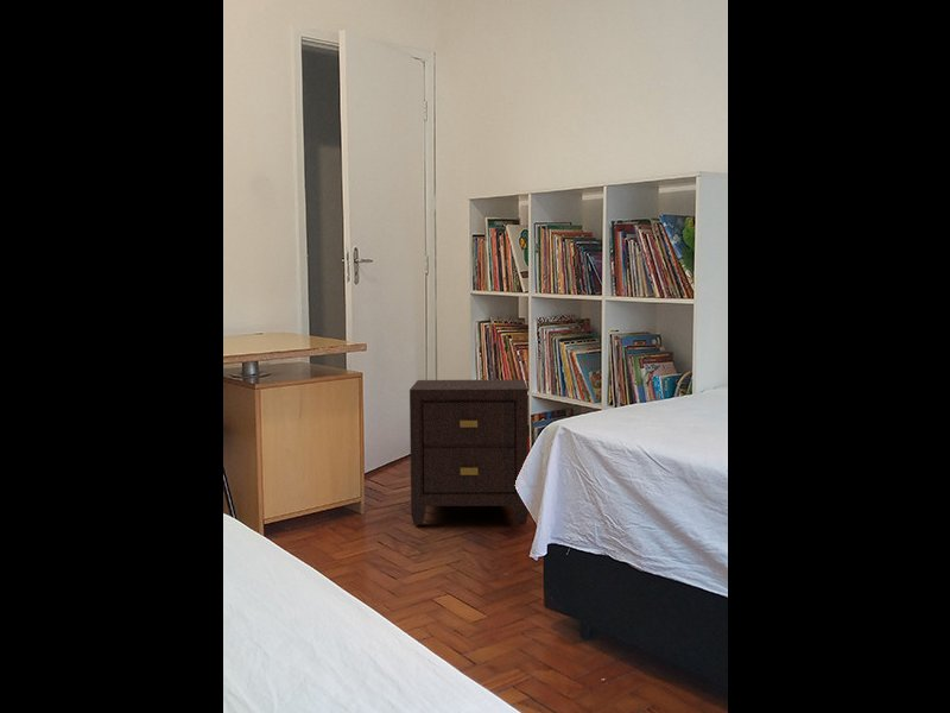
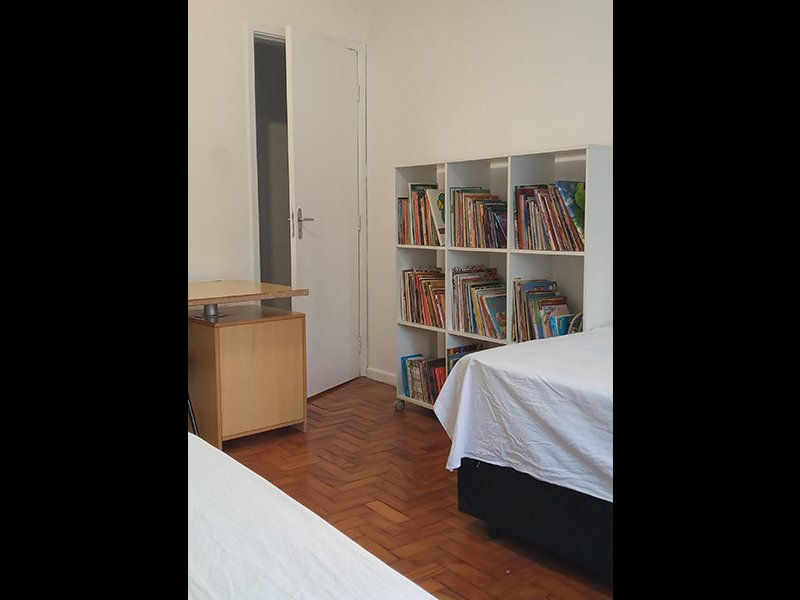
- nightstand (470, 449)
